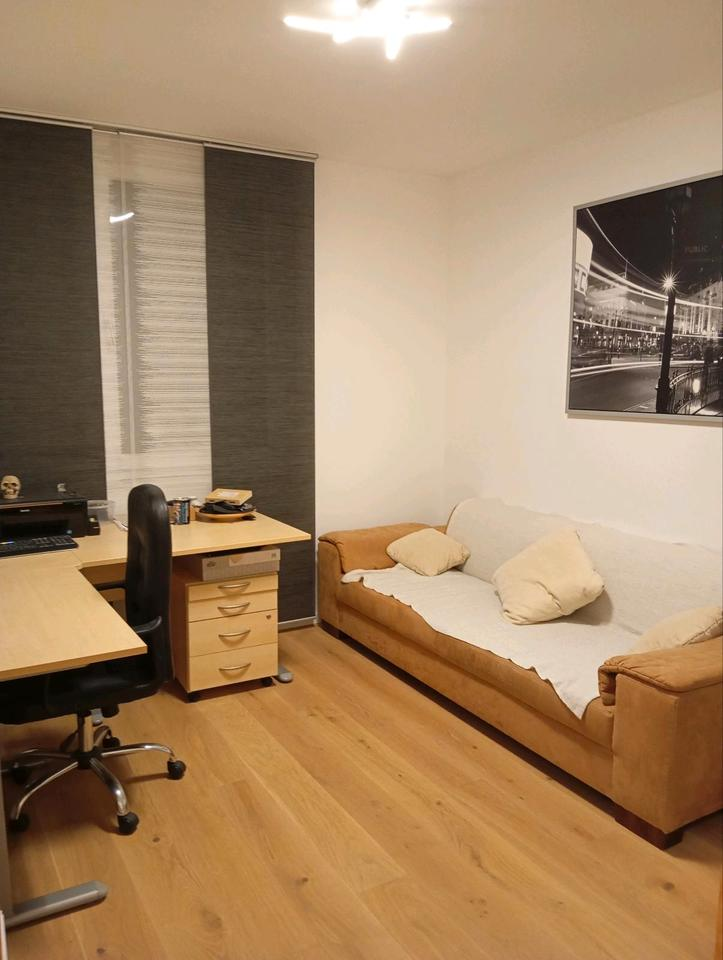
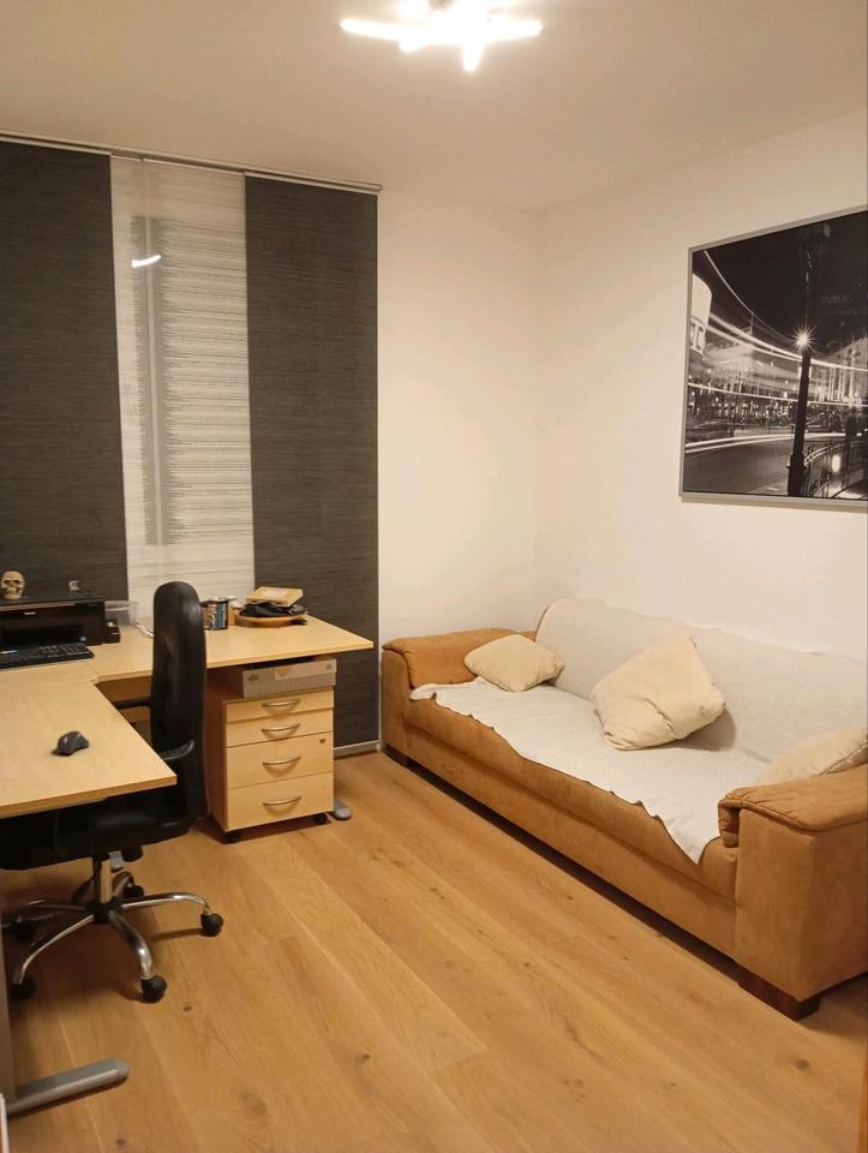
+ computer mouse (73, 740)
